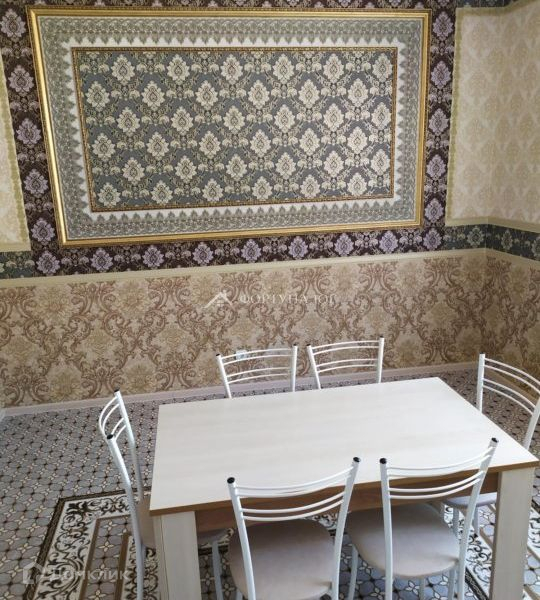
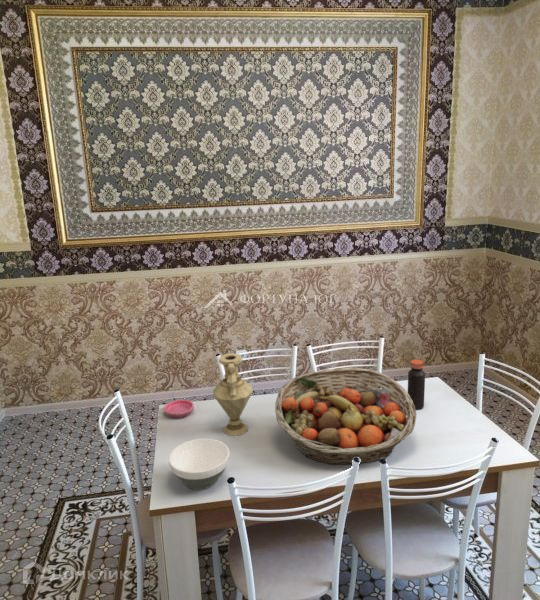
+ vase (233, 394)
+ saucer (179, 409)
+ bottle (416, 384)
+ bowl (200, 467)
+ fruit basket (344, 415)
